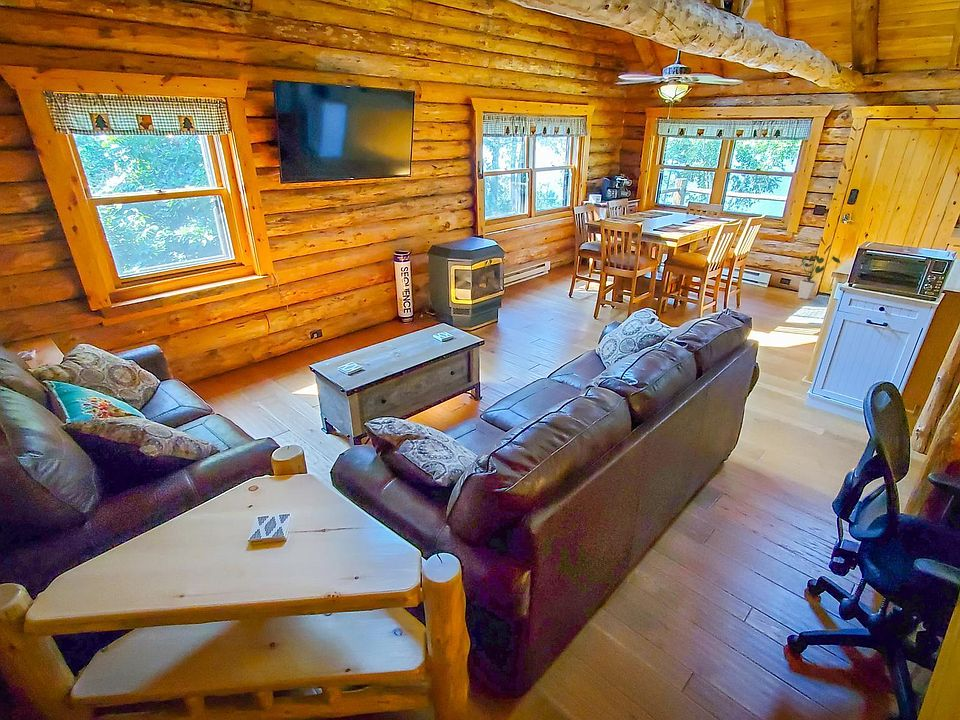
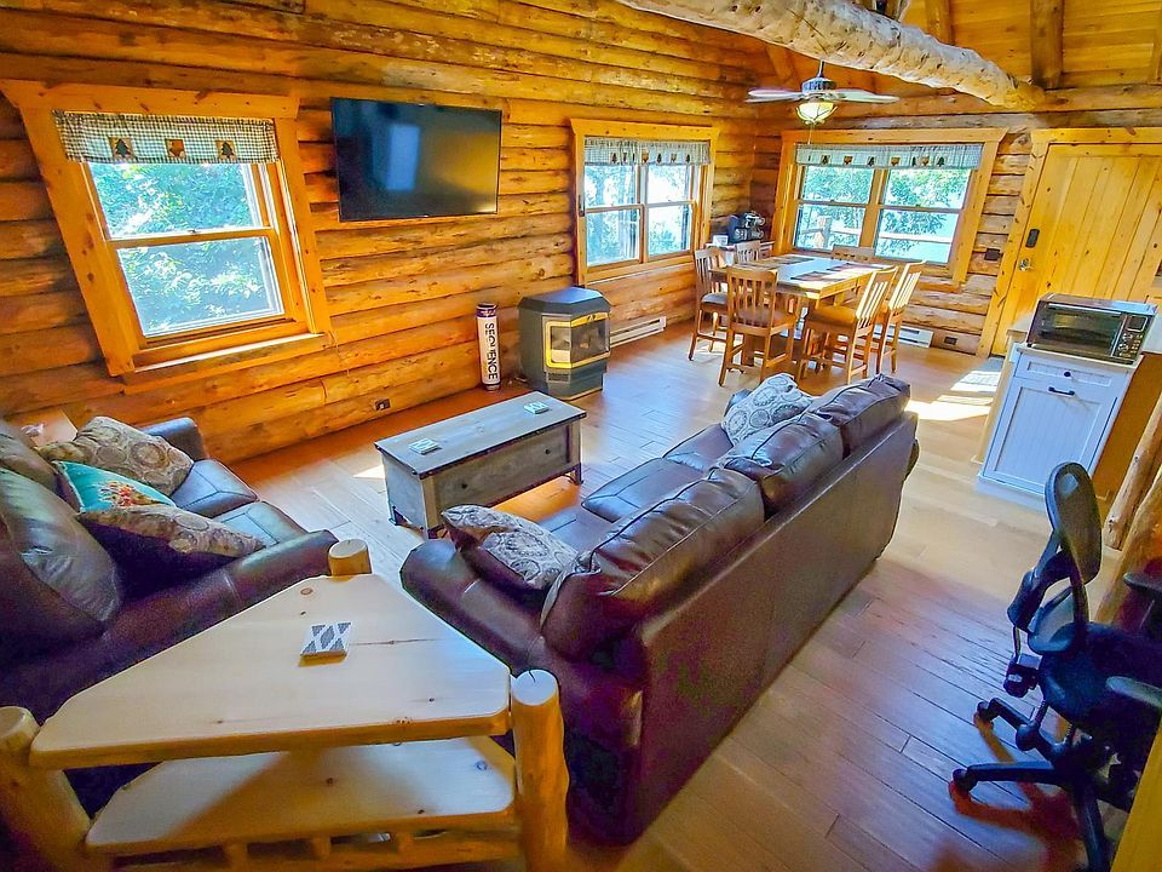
- house plant (812, 277)
